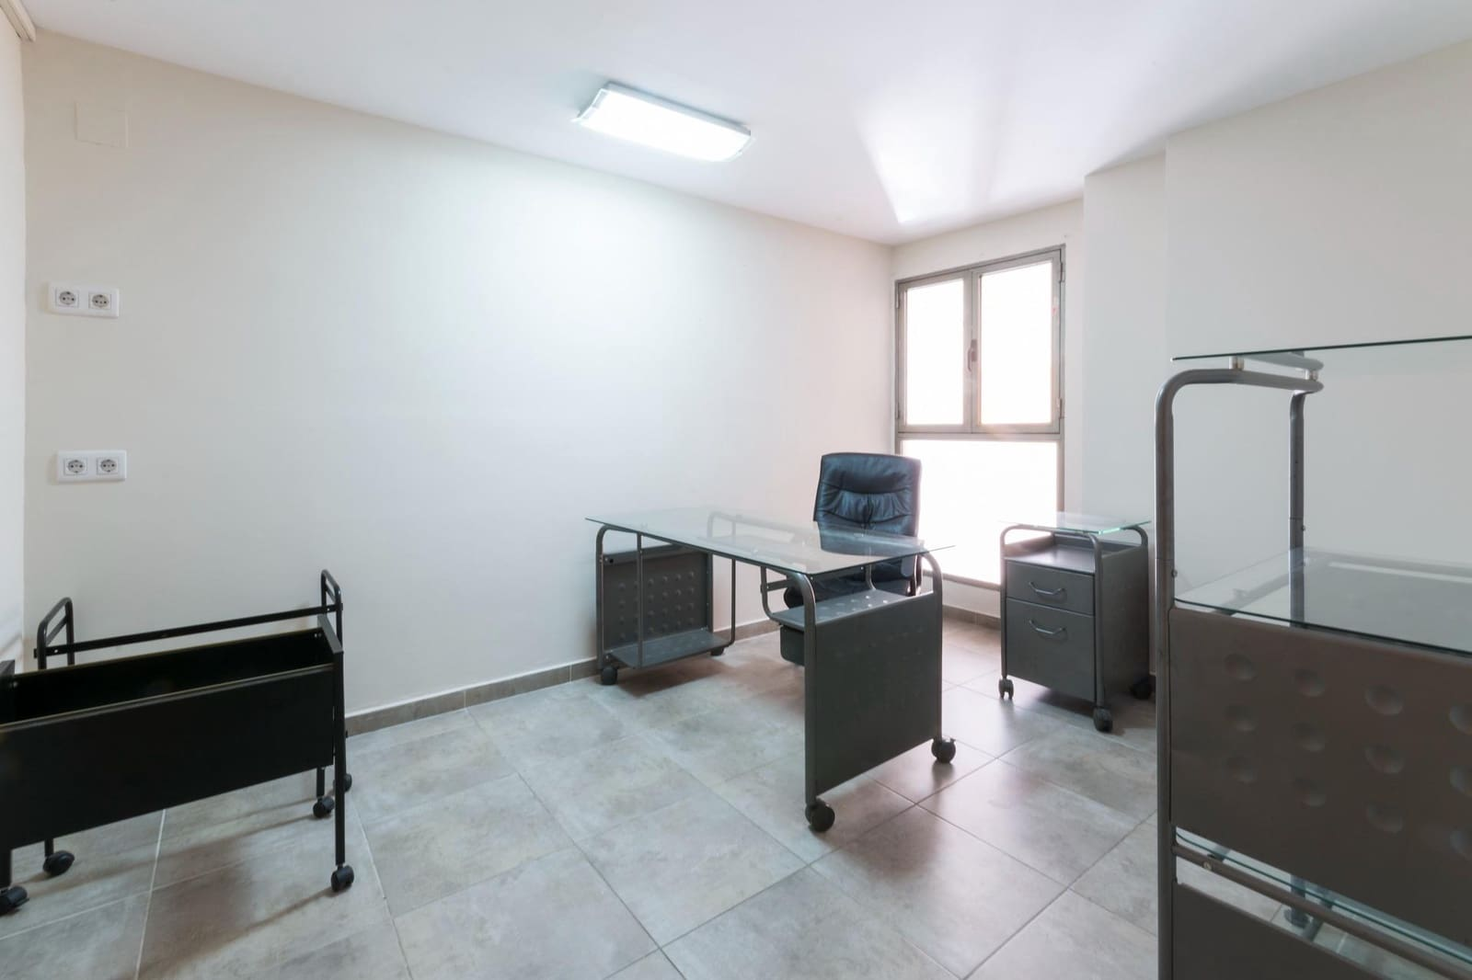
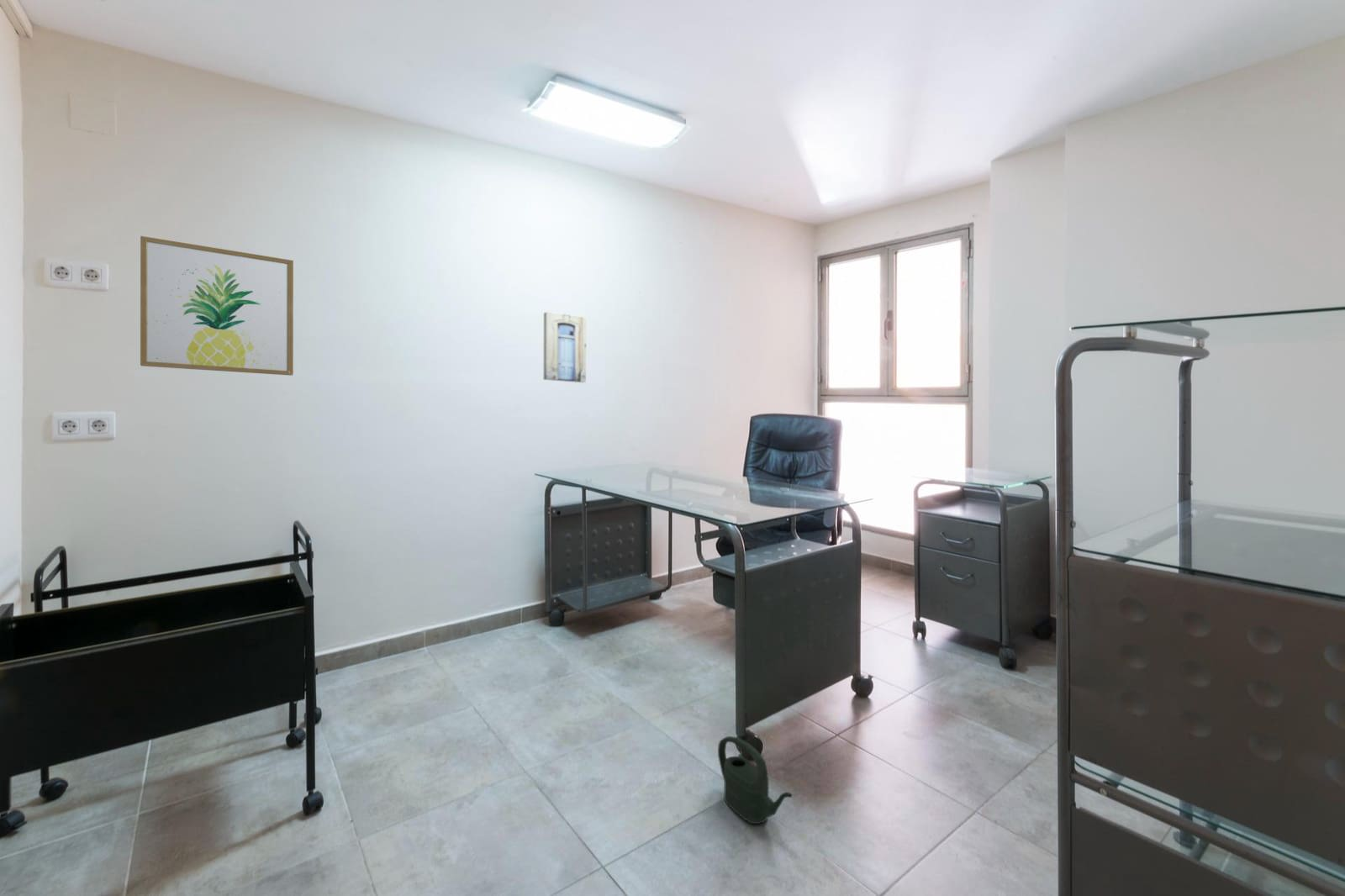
+ wall art (221, 310)
+ wall art (565, 348)
+ watering can (752, 782)
